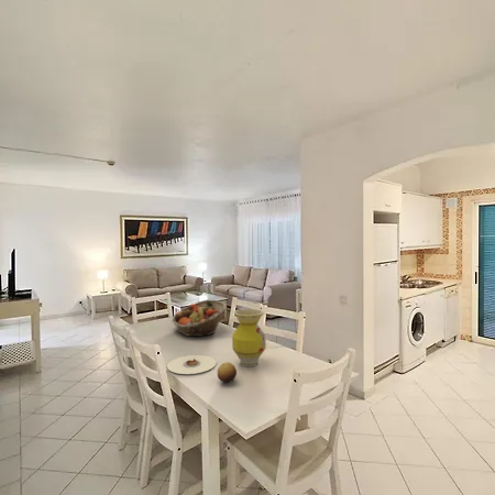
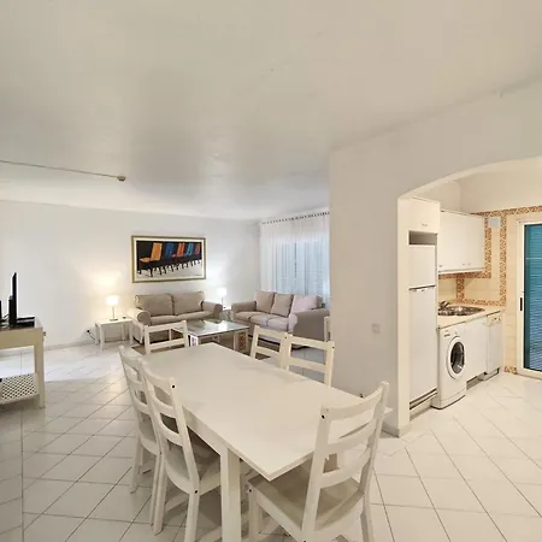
- fruit basket (199, 317)
- fruit (227, 372)
- plate (191, 362)
- vase (249, 337)
